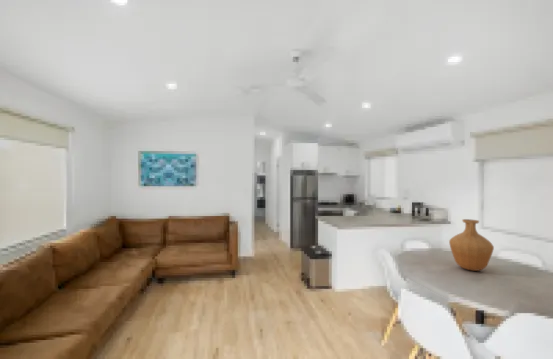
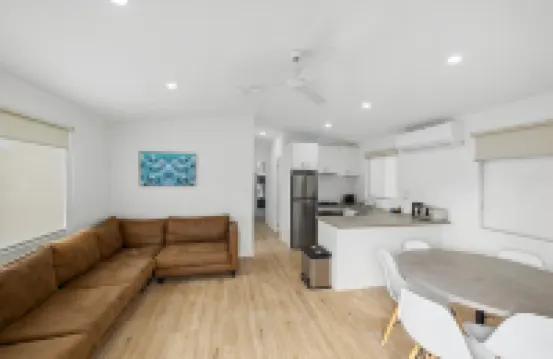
- vase (470, 244)
